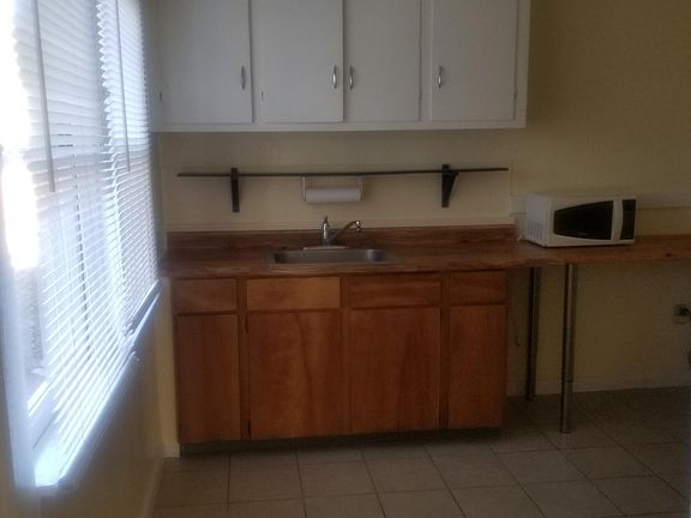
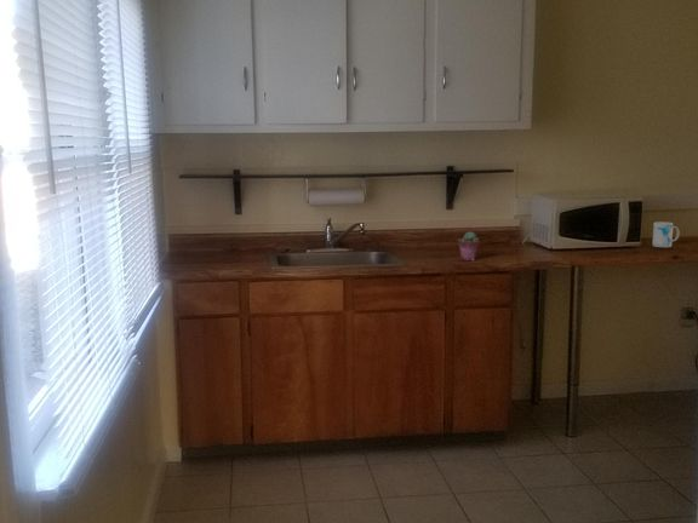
+ potted succulent (468, 245)
+ mug (666, 234)
